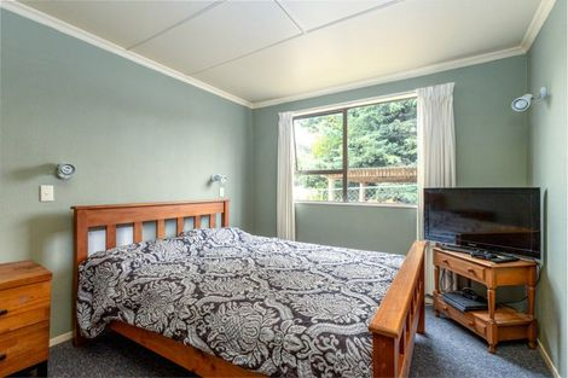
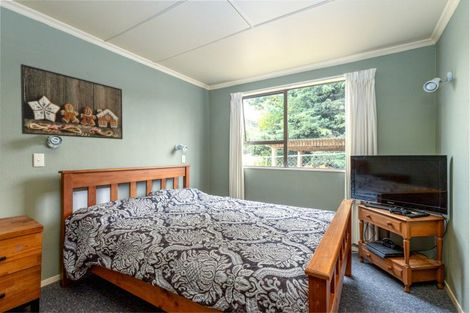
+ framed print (79, 107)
